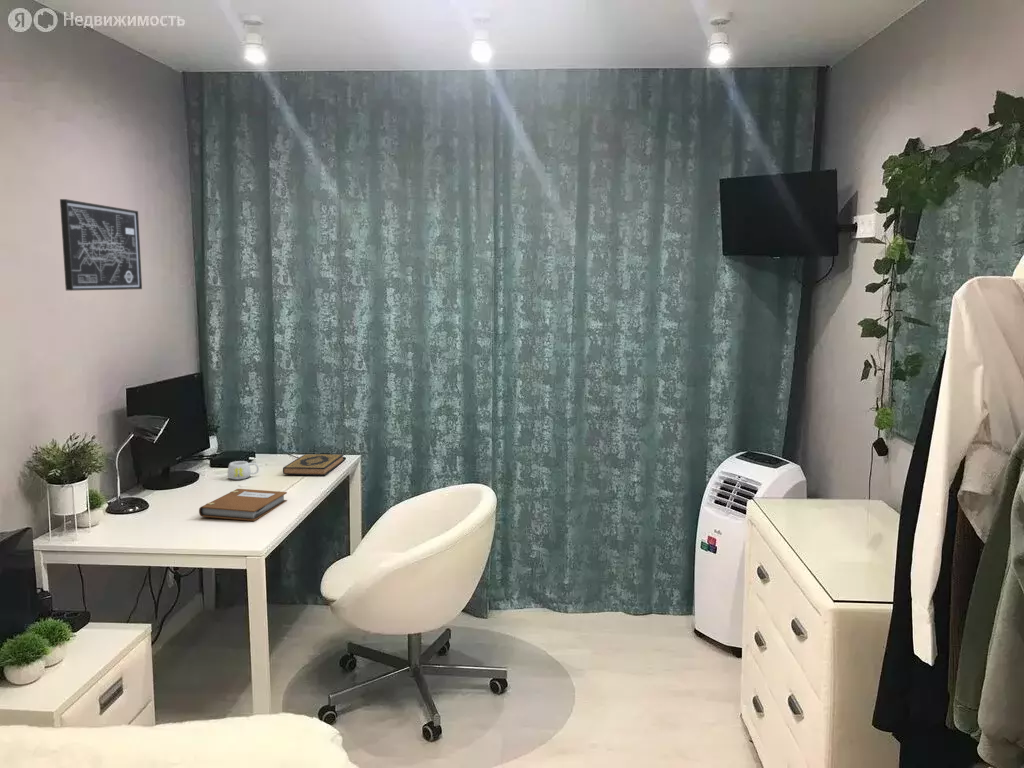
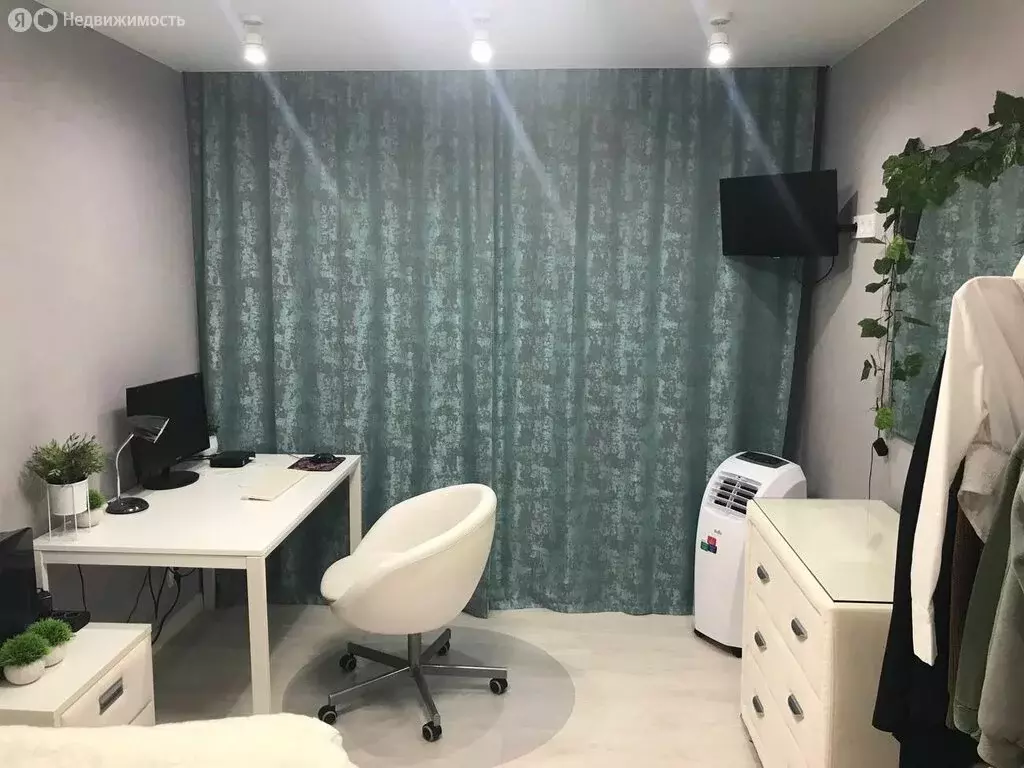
- mug (243, 470)
- notebook (245, 503)
- hardback book (314, 464)
- wall art (104, 248)
